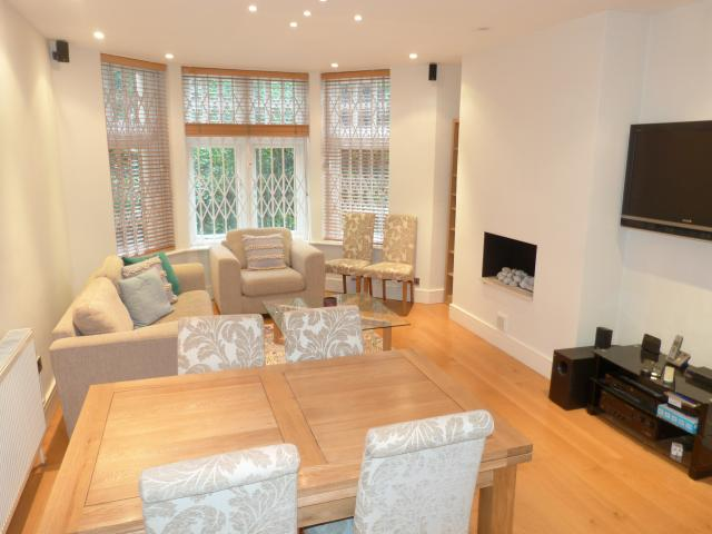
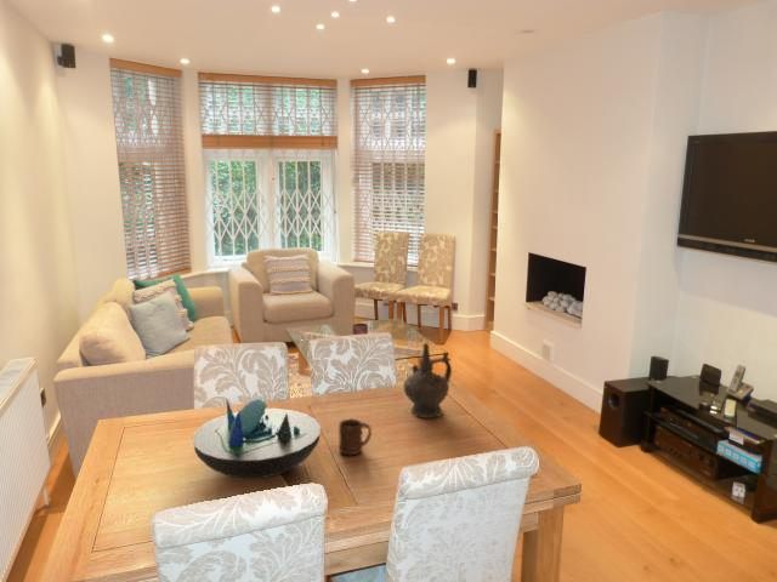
+ ceremonial vessel (429, 377)
+ decorative bowl (257, 432)
+ cup (353, 436)
